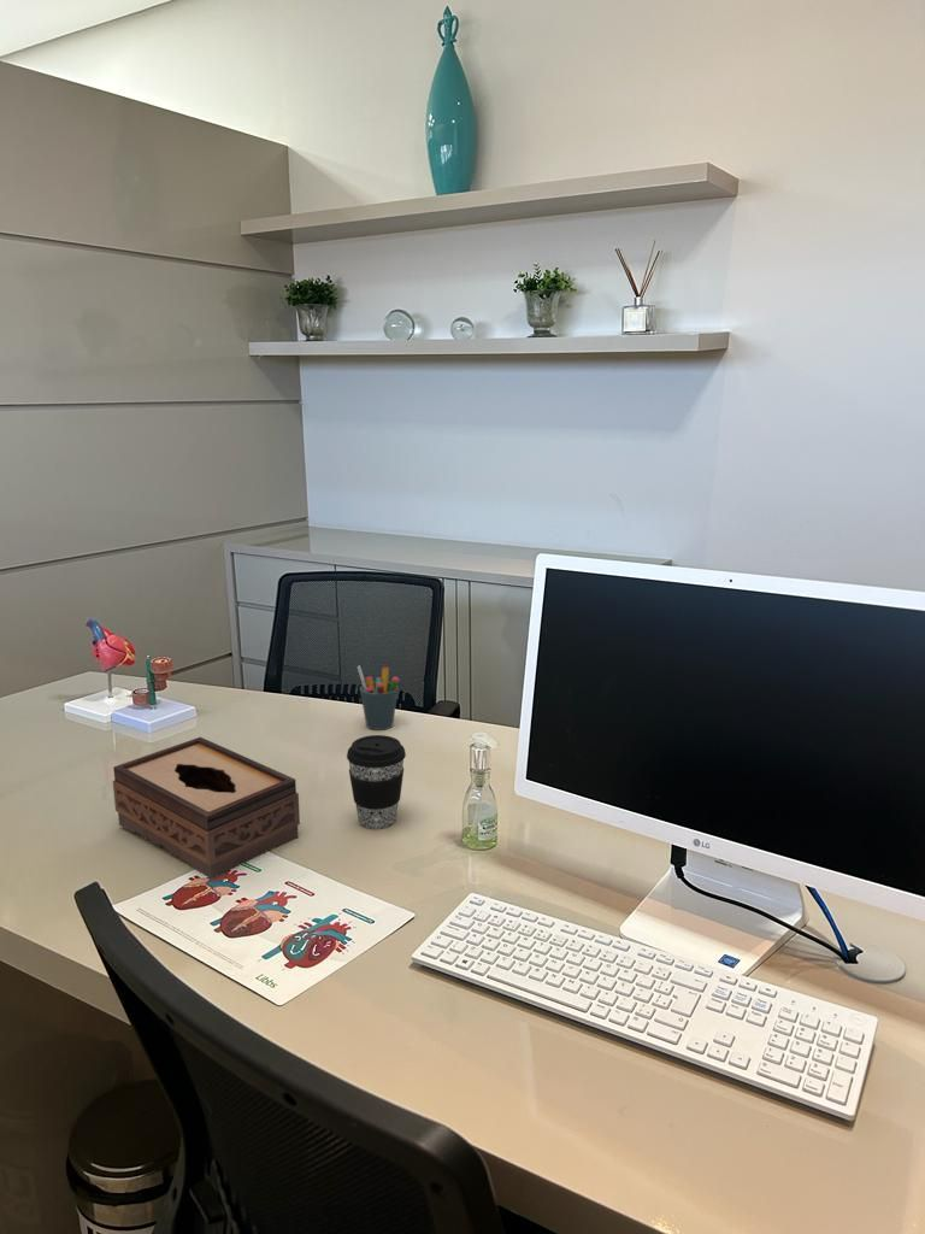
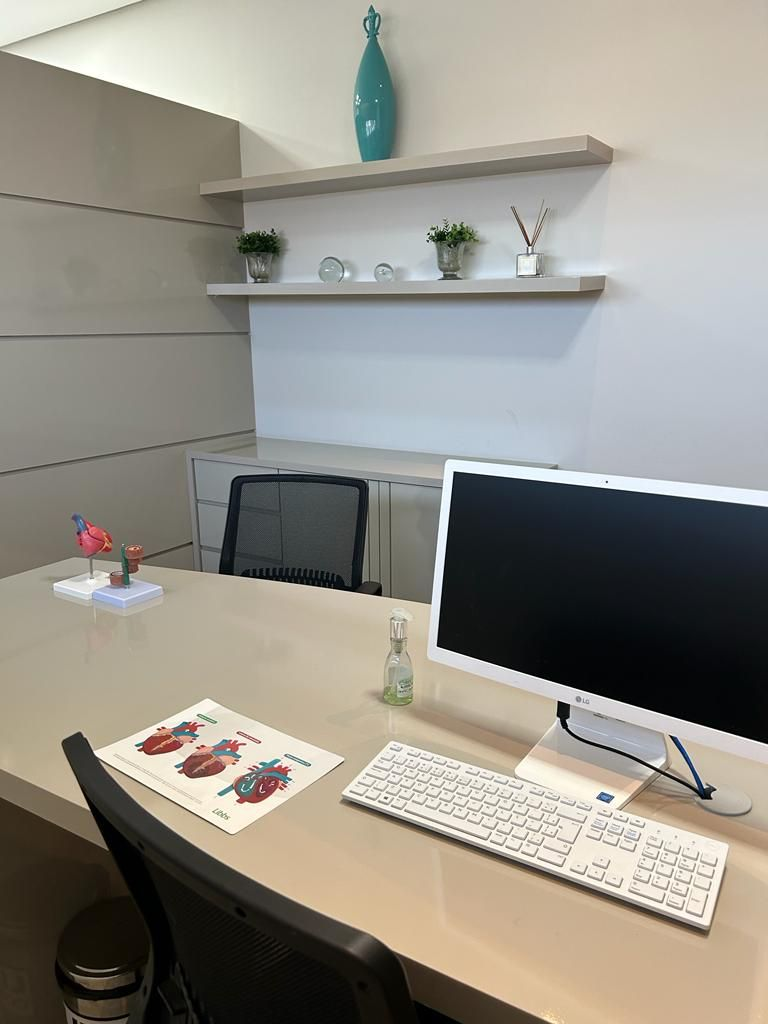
- pen holder (379, 695)
- tissue box (205, 801)
- coffee cup (376, 782)
